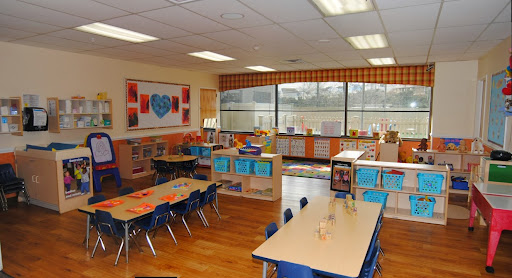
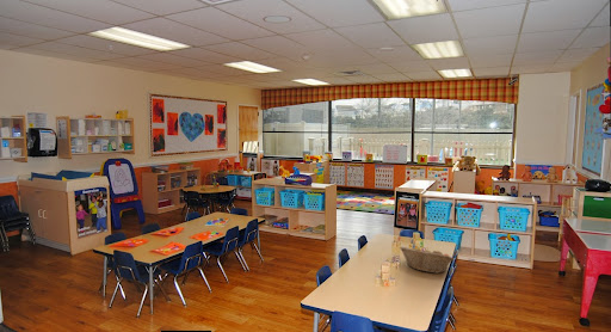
+ fruit basket (425, 257)
